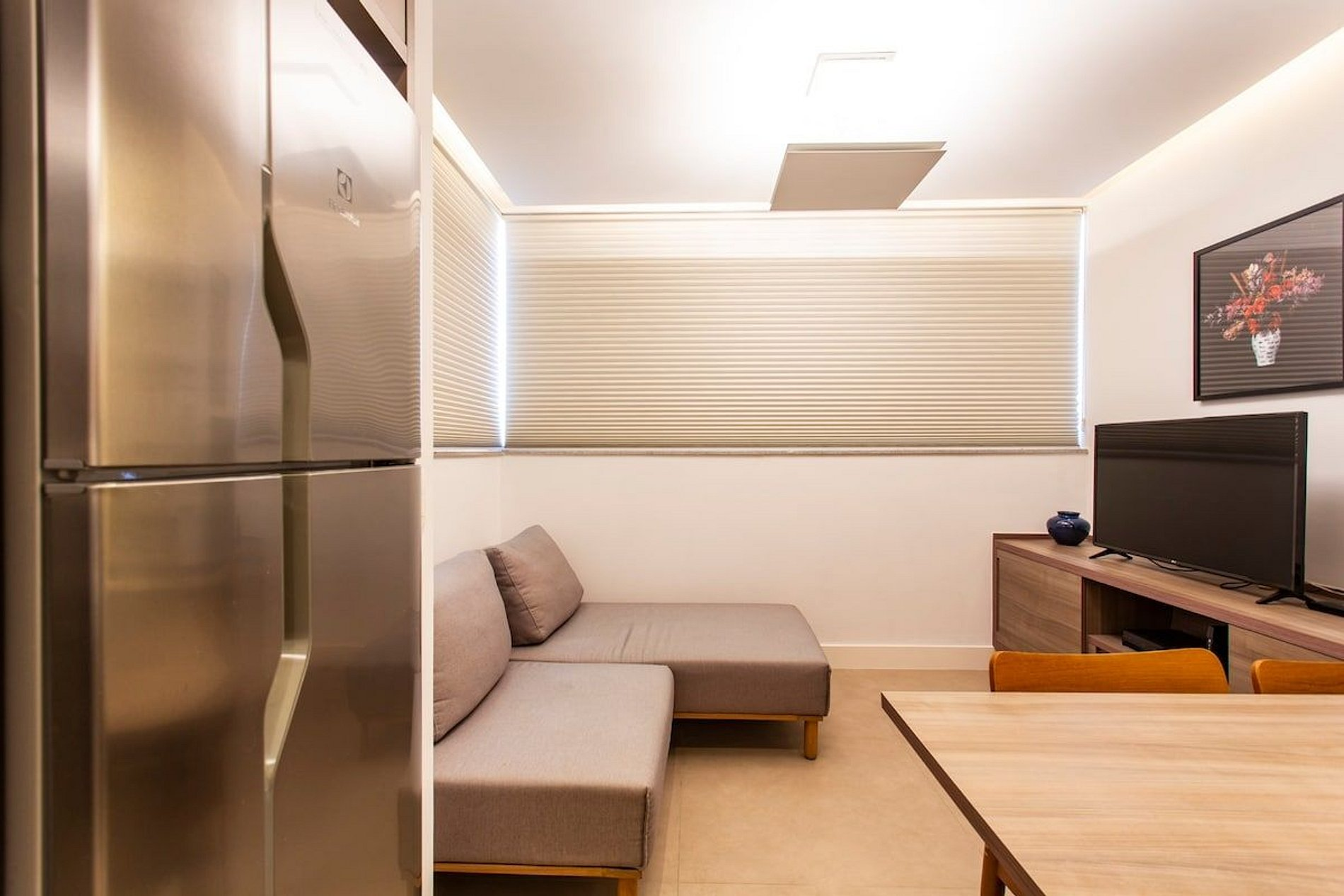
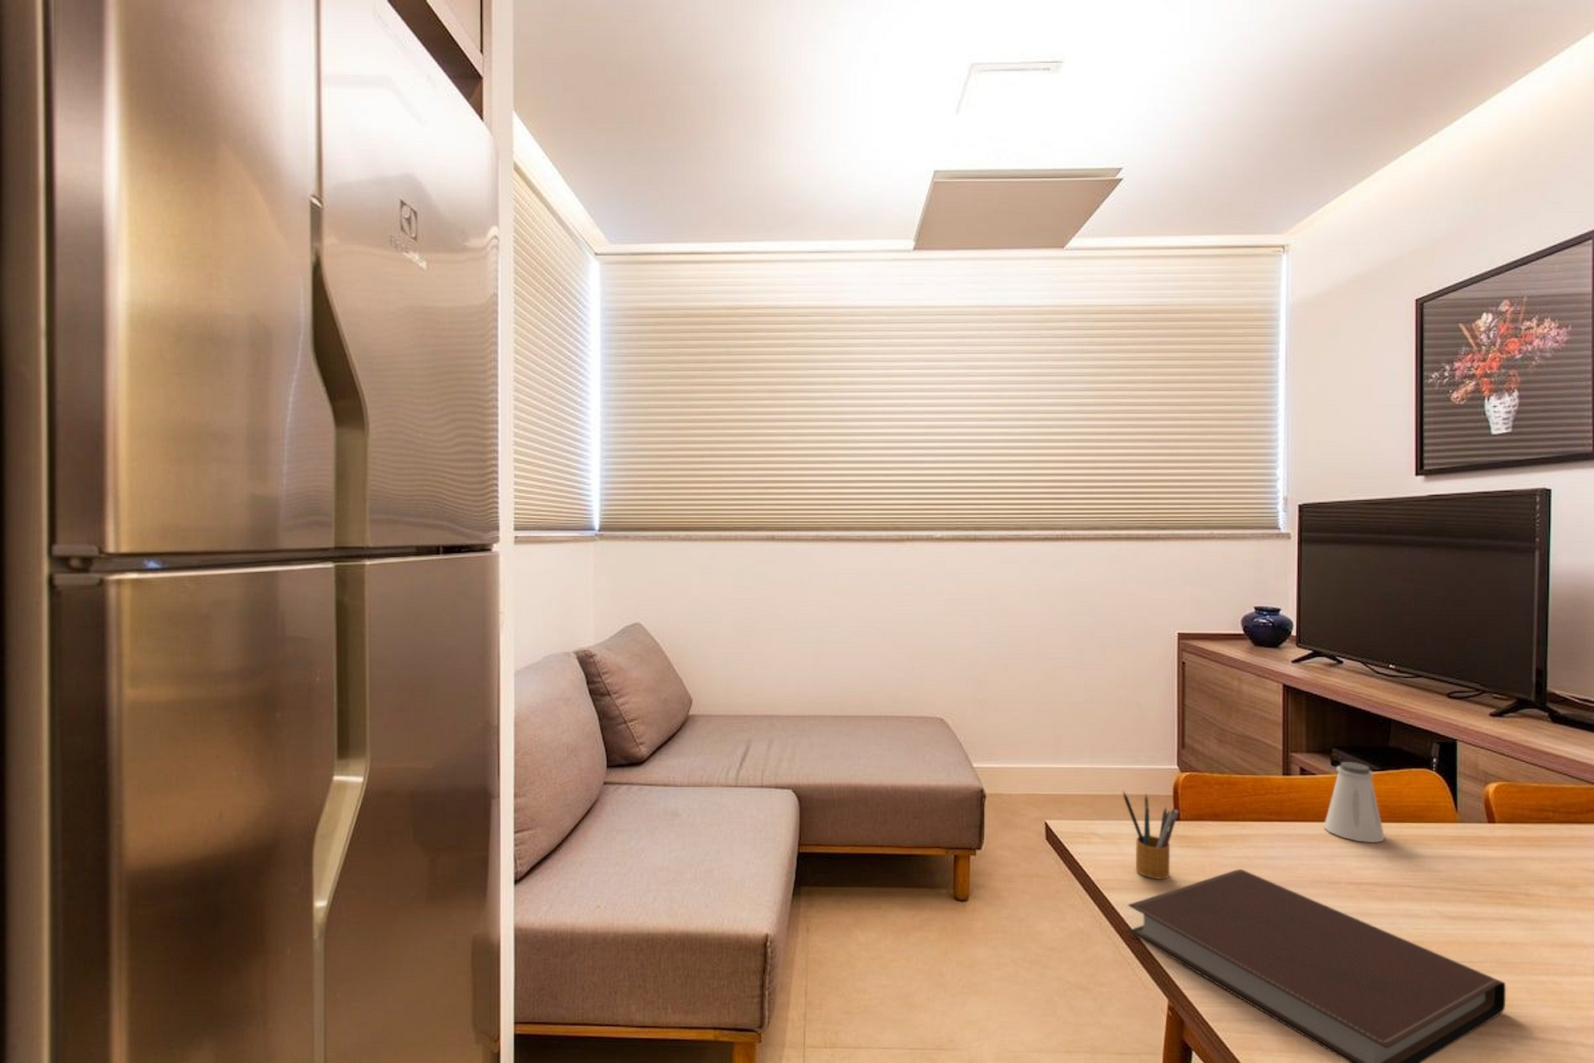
+ notebook (1300, 953)
+ saltshaker (1354, 798)
+ pencil box (1149, 833)
